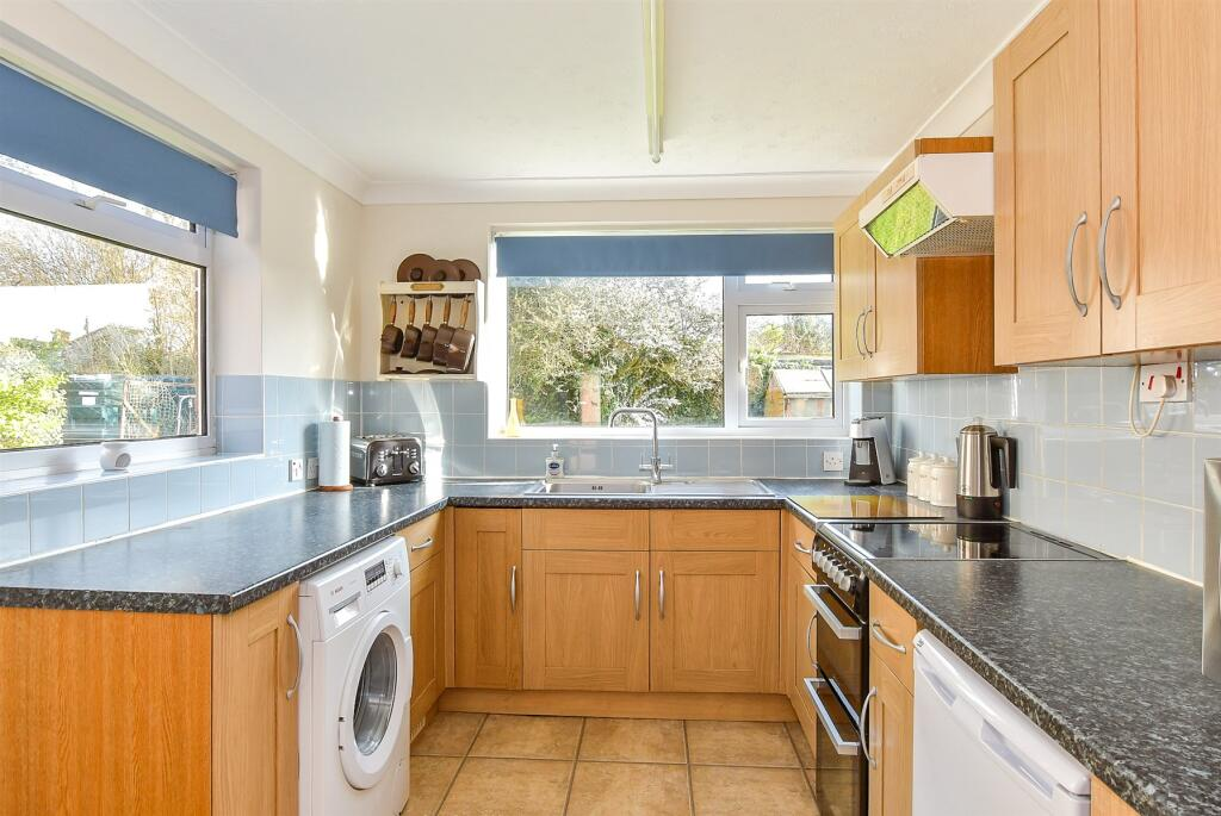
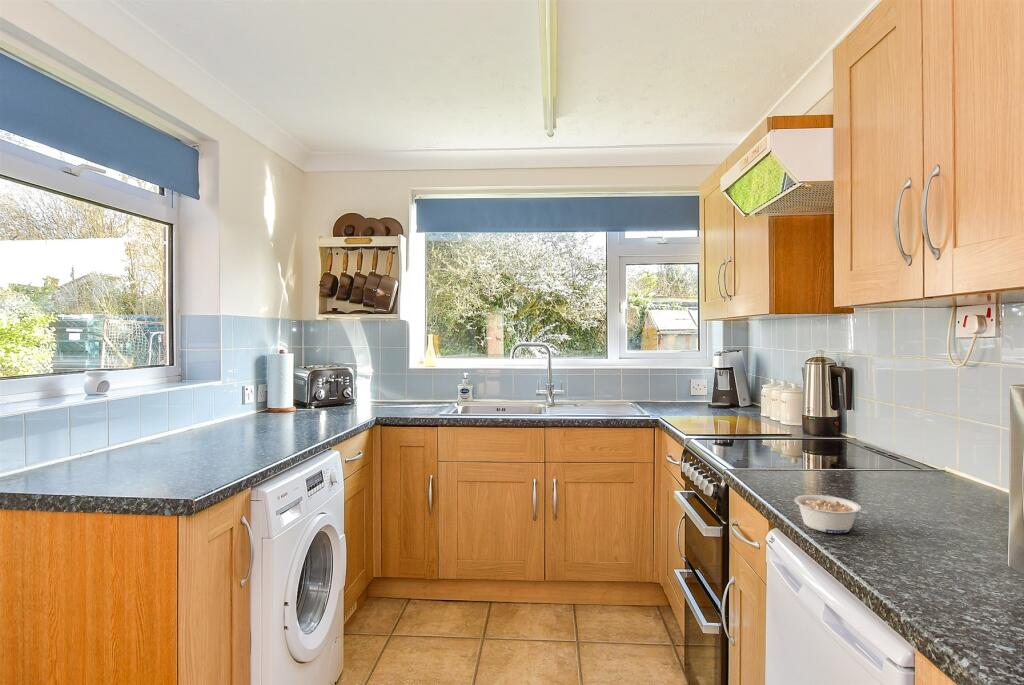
+ legume (827, 513)
